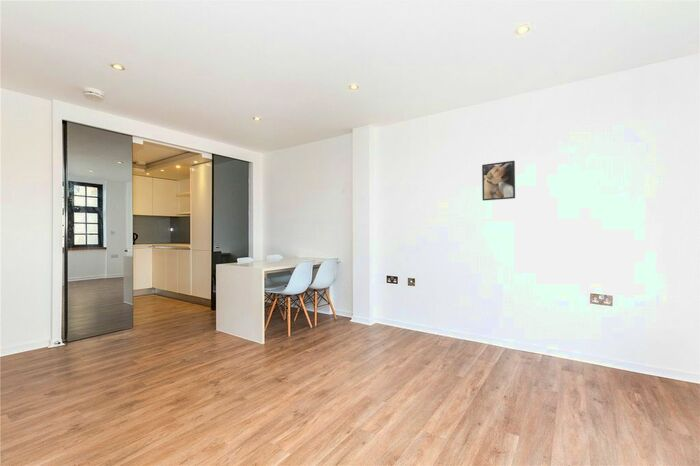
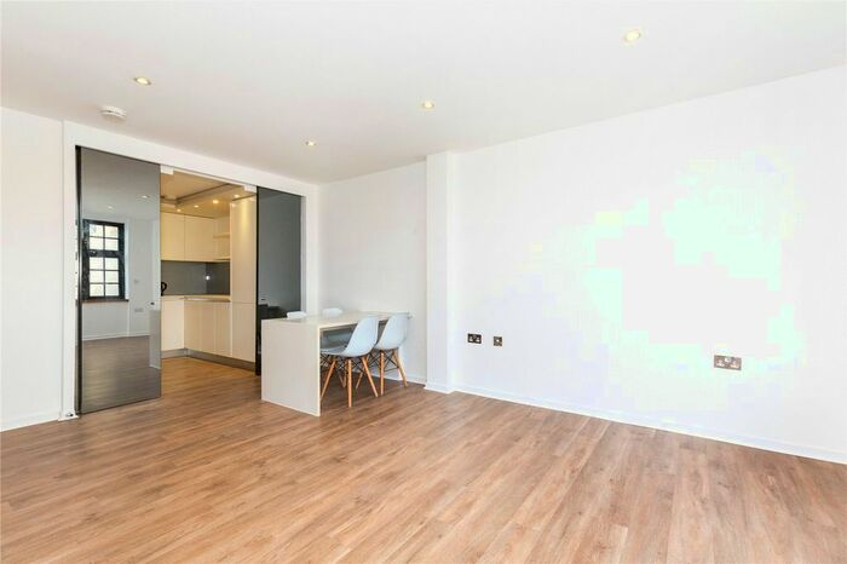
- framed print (498, 181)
